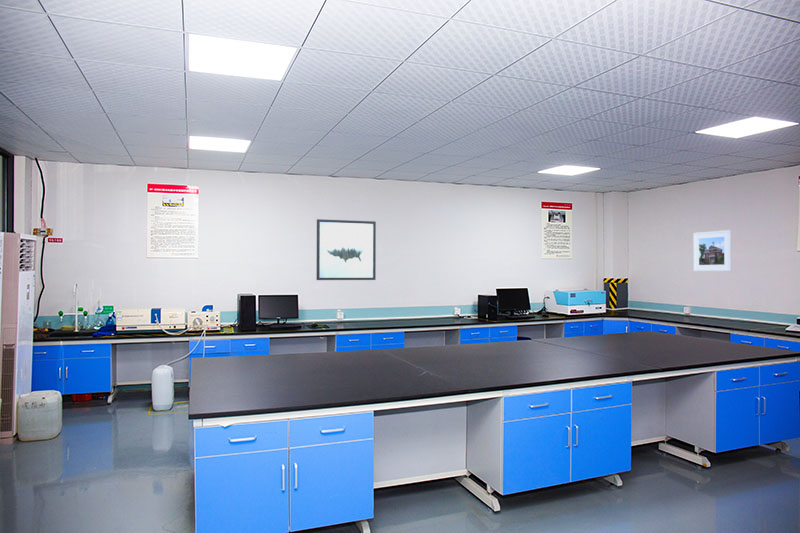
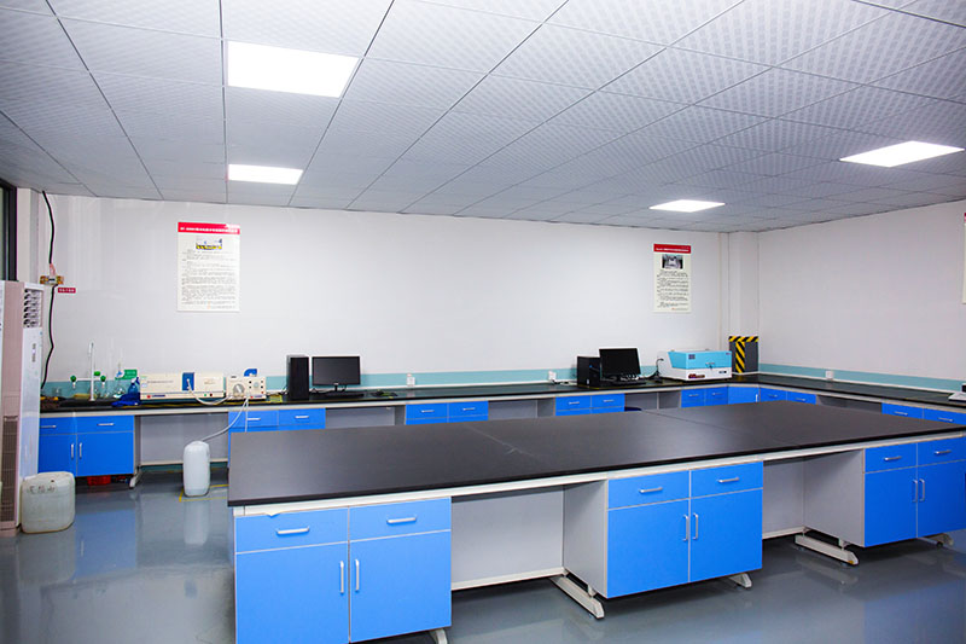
- wall art (346, 250)
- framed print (711, 251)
